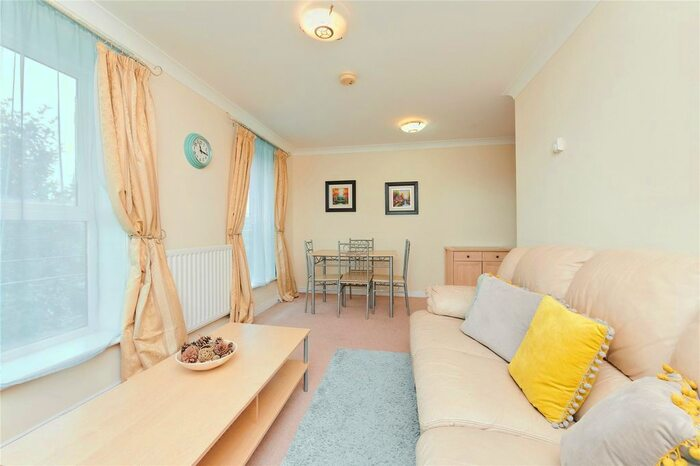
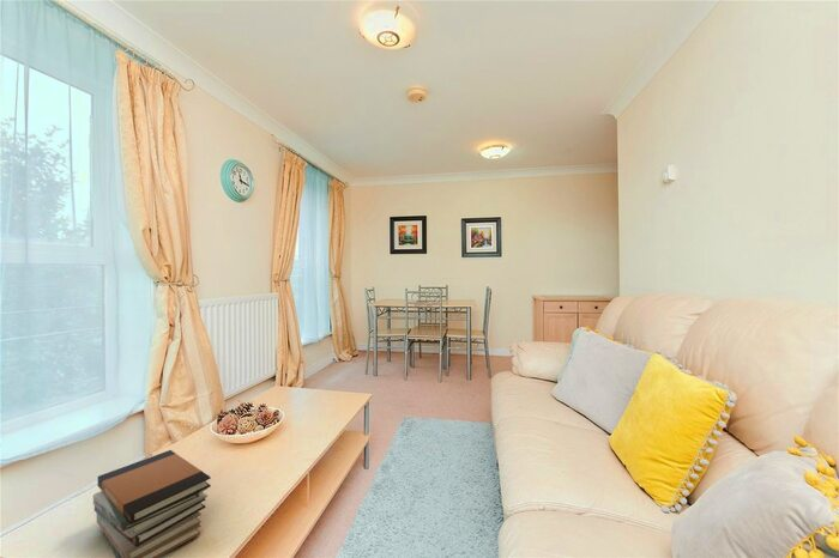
+ book stack (151, 502)
